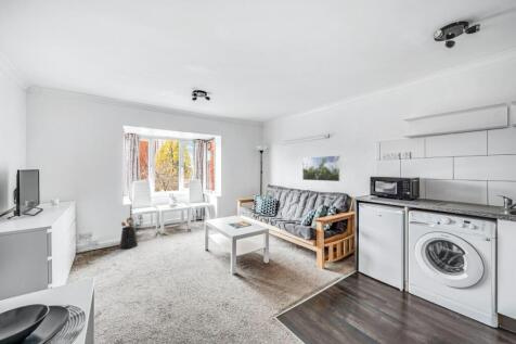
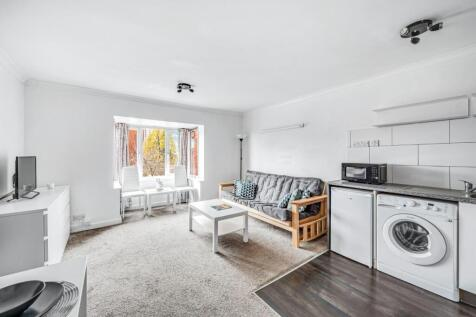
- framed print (320, 168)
- watering can (128, 232)
